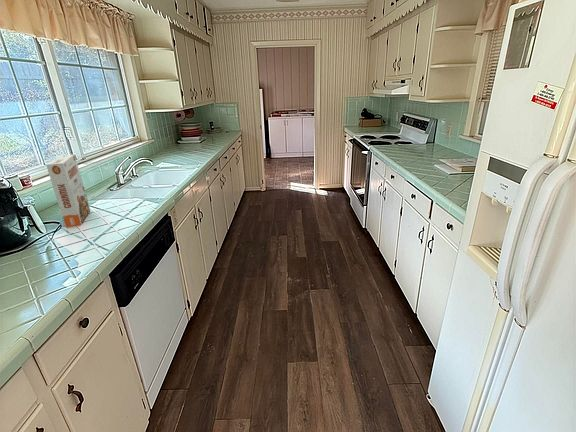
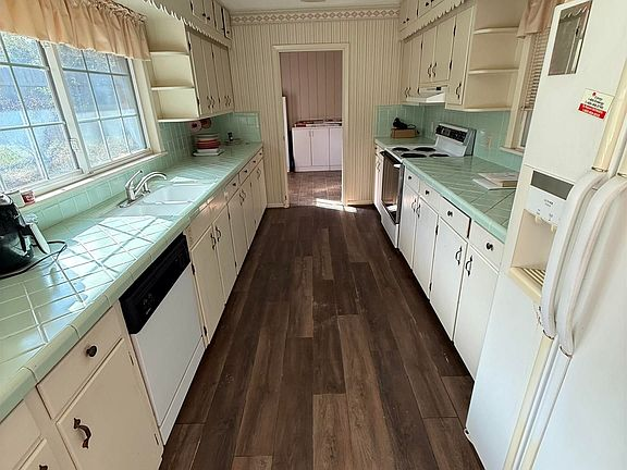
- cereal box (70, 189)
